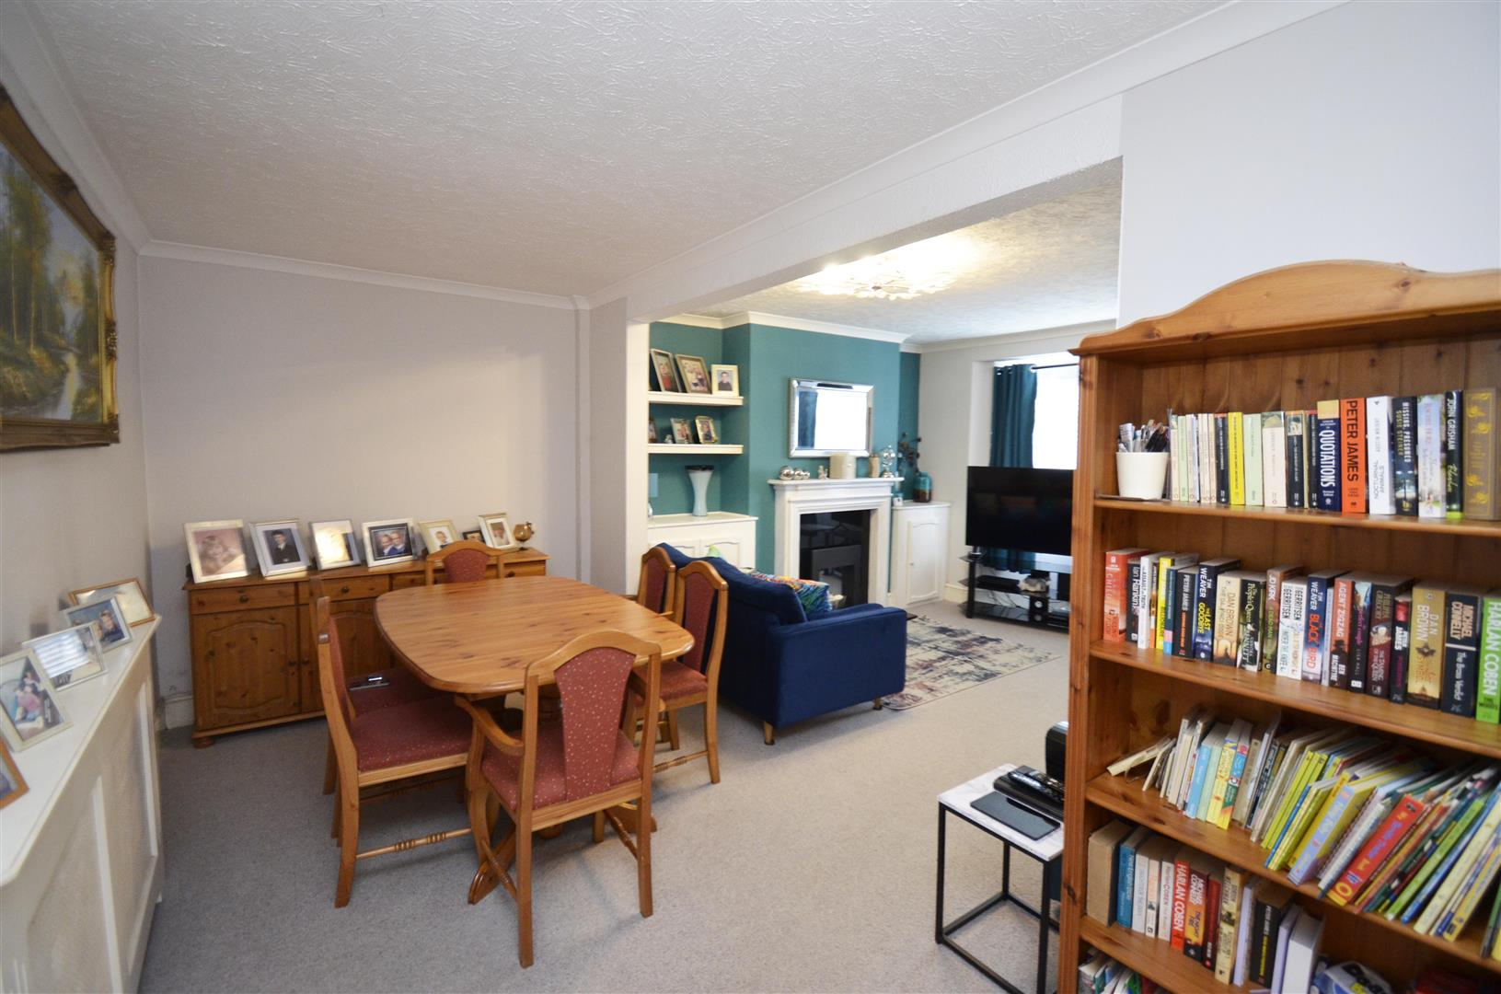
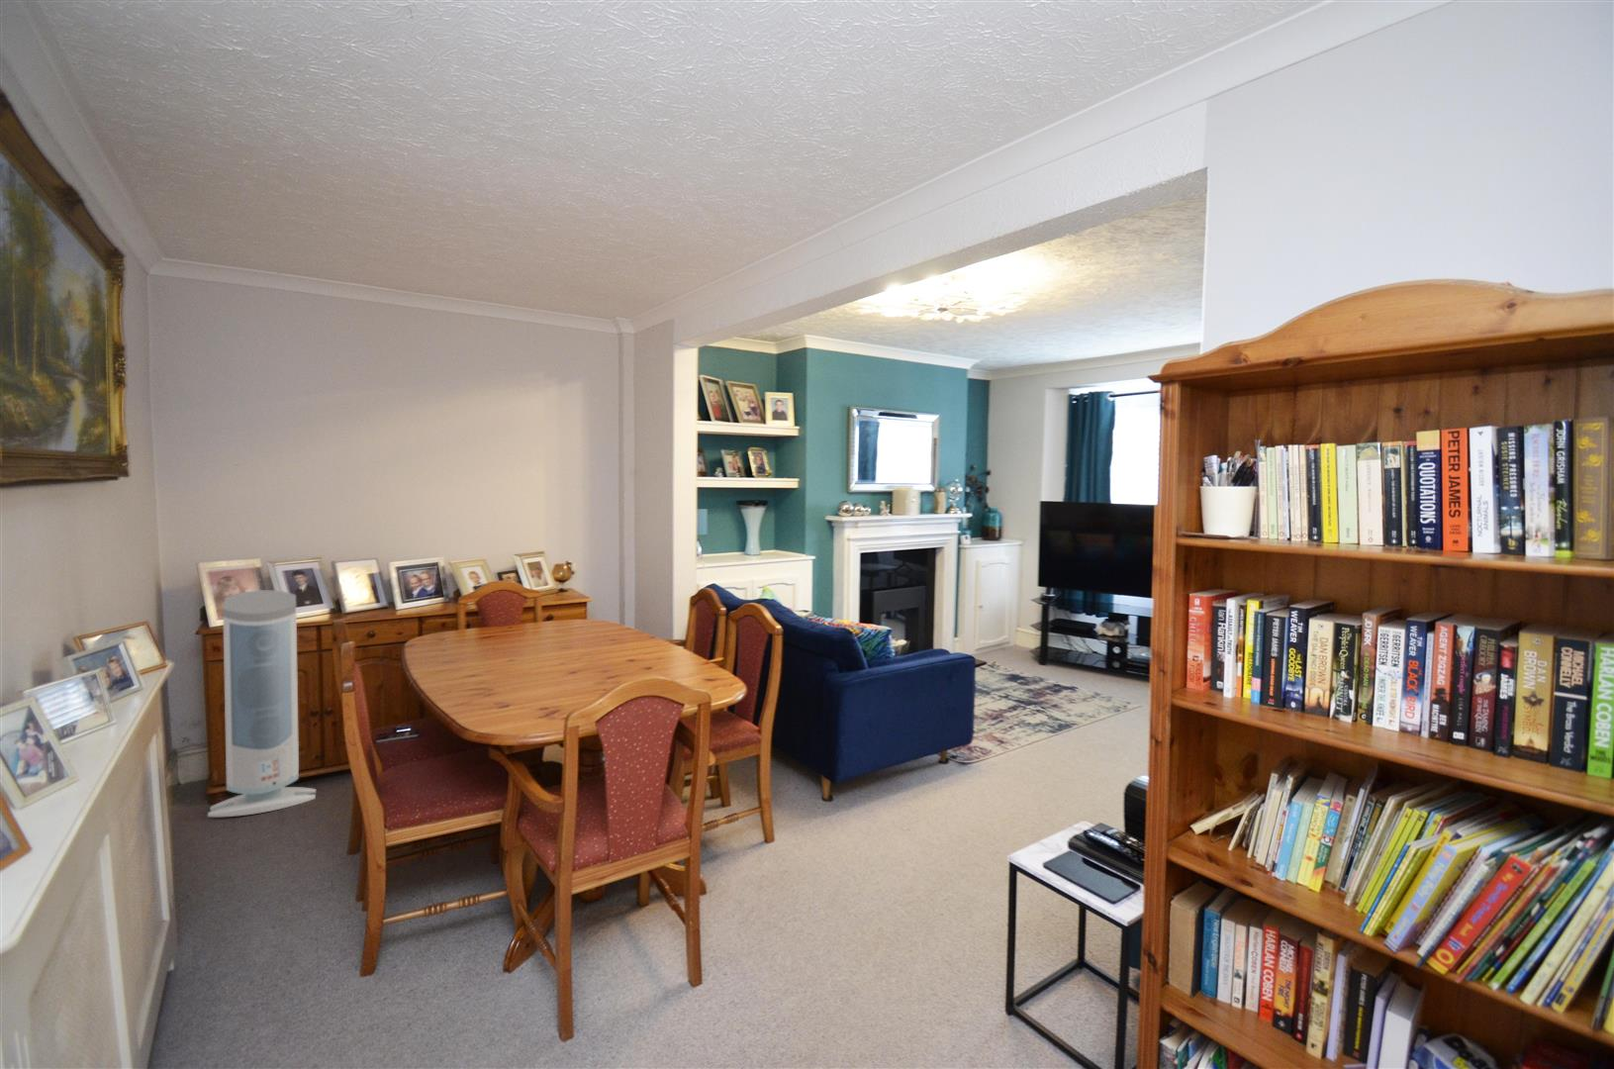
+ air purifier (262, 698)
